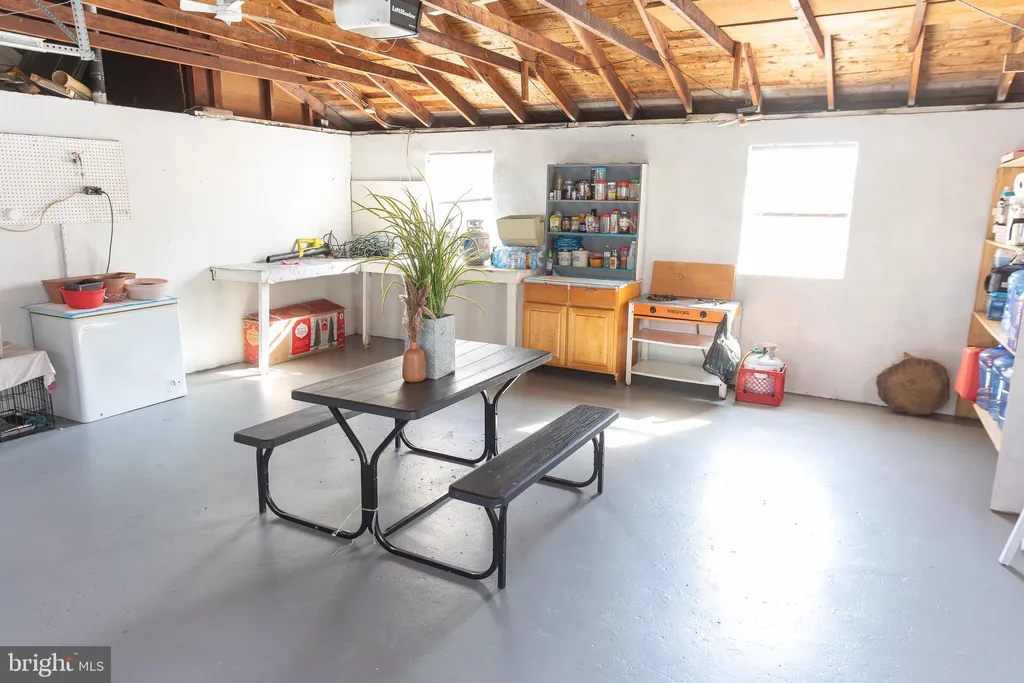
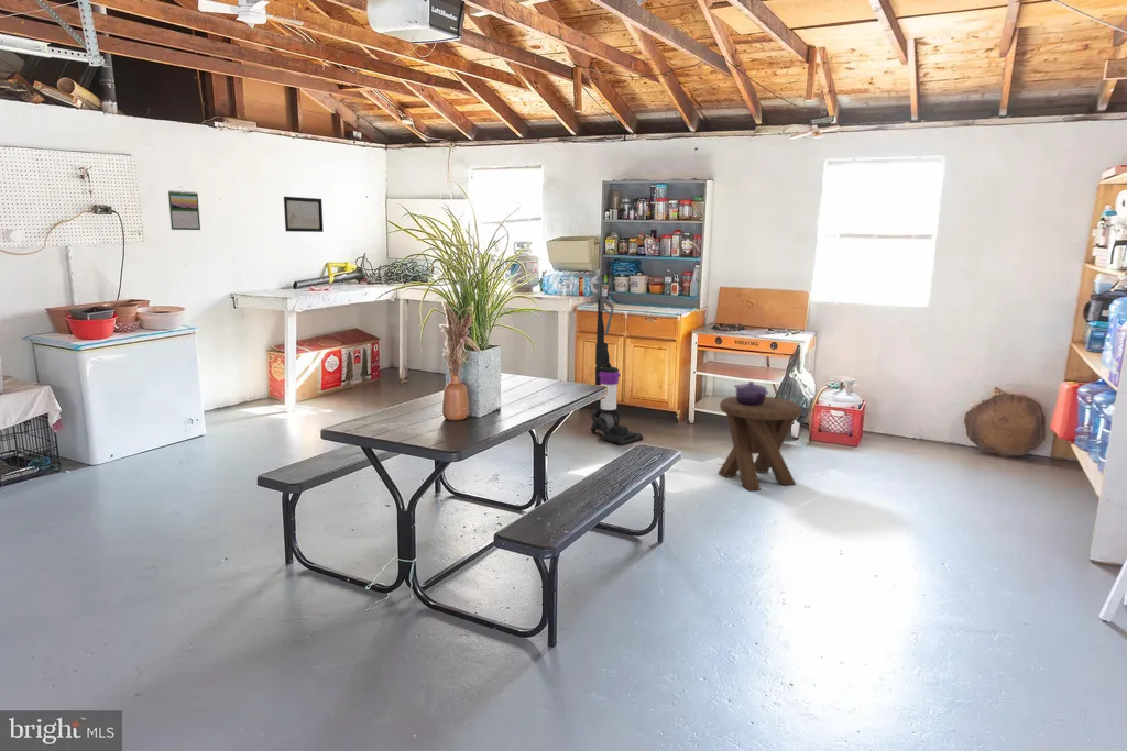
+ vacuum cleaner (613, 369)
+ wall art (304, 214)
+ calendar (184, 210)
+ cooking pot (751, 391)
+ music stool (757, 441)
